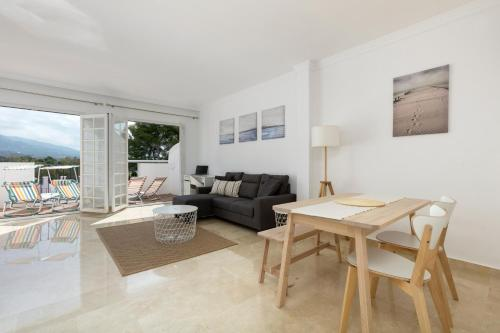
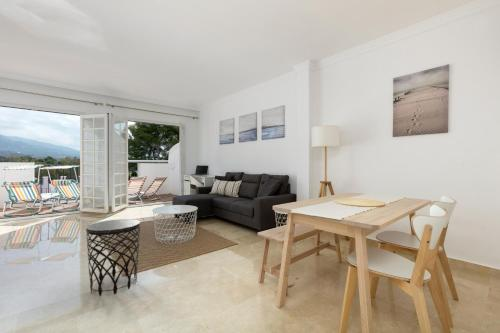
+ side table (114, 252)
